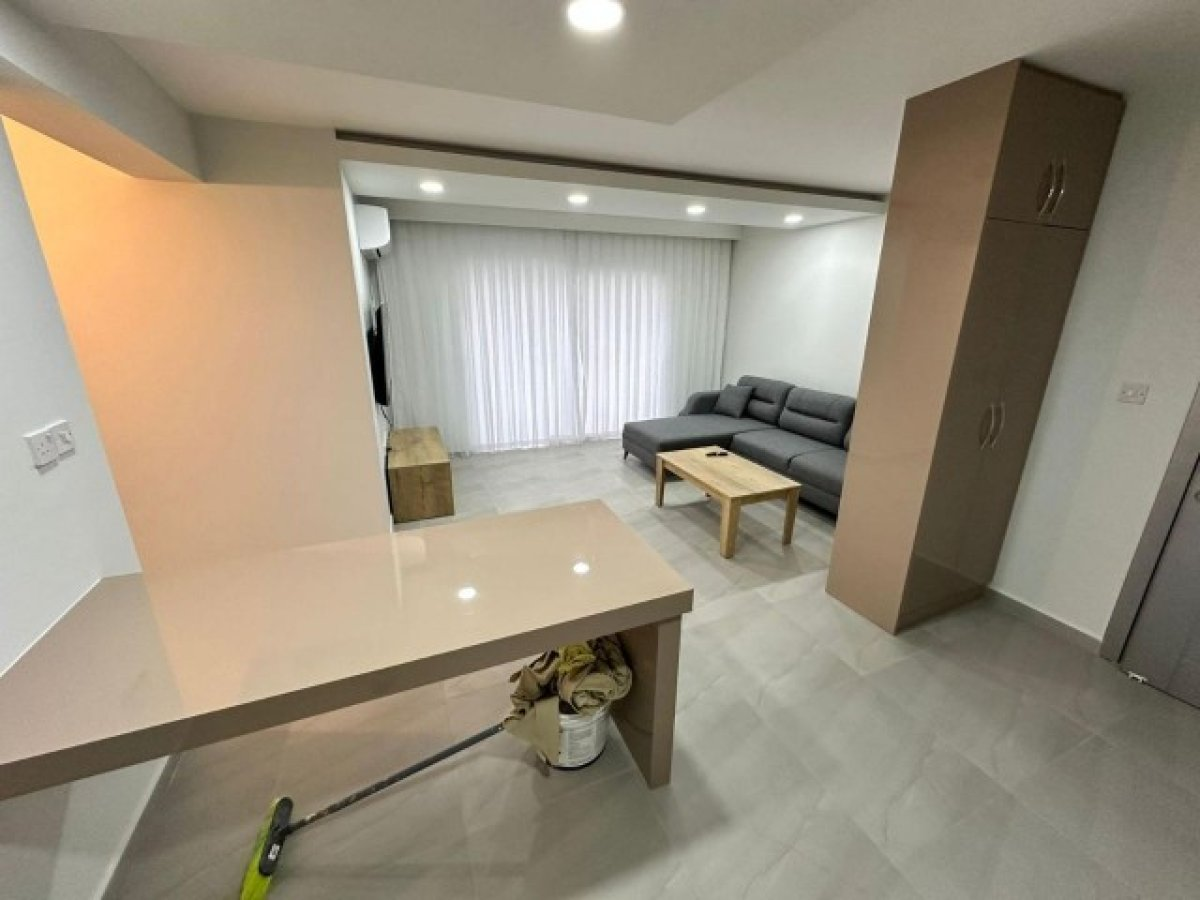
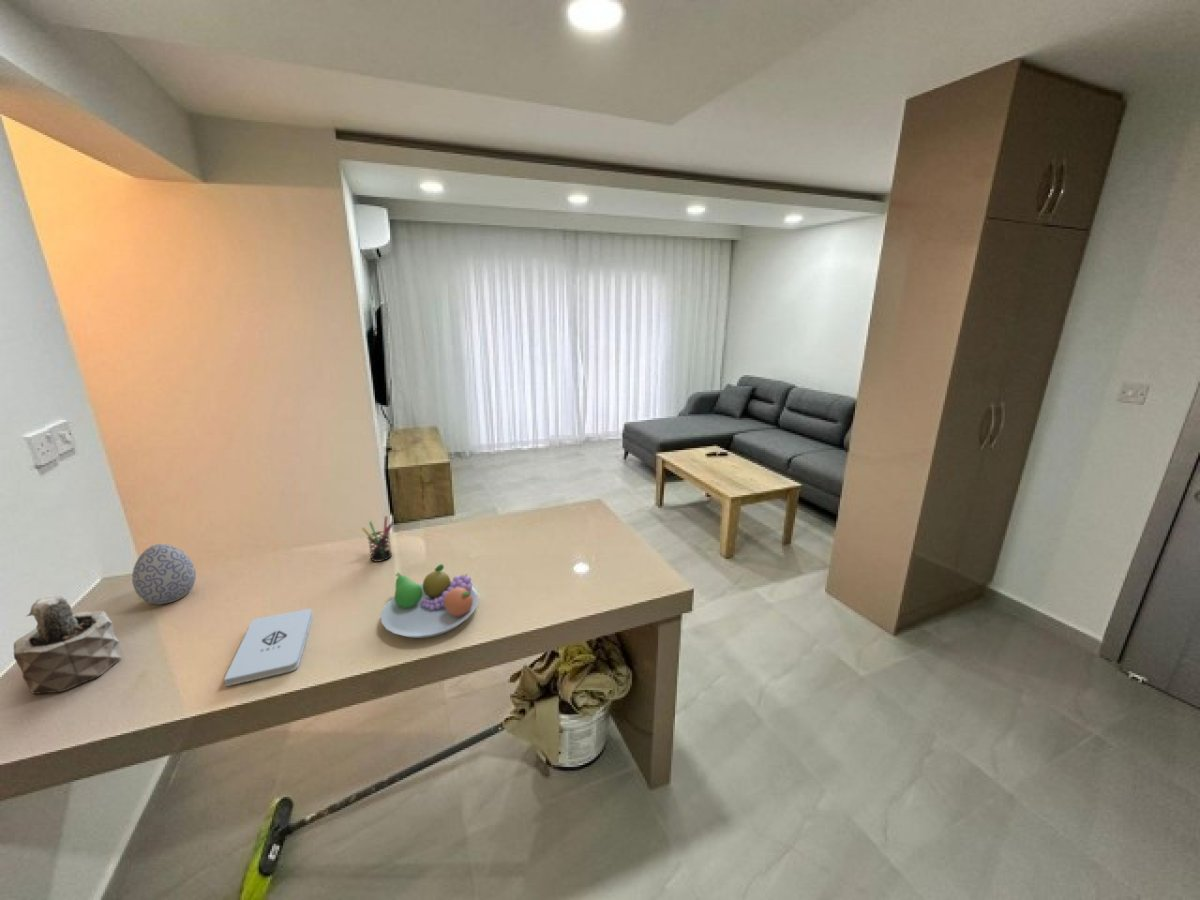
+ pen holder (378, 537)
+ notepad (273, 643)
+ succulent plant (64, 634)
+ decorative egg (163, 571)
+ fruit bowl (428, 596)
